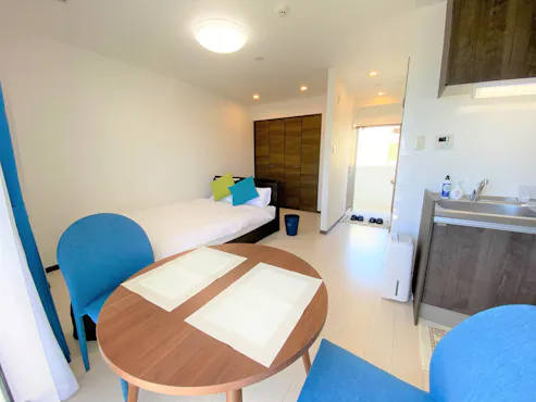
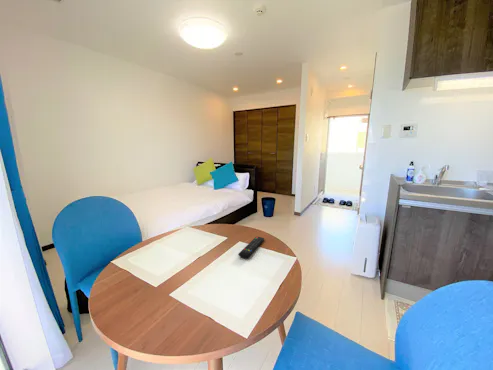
+ remote control (252, 246)
